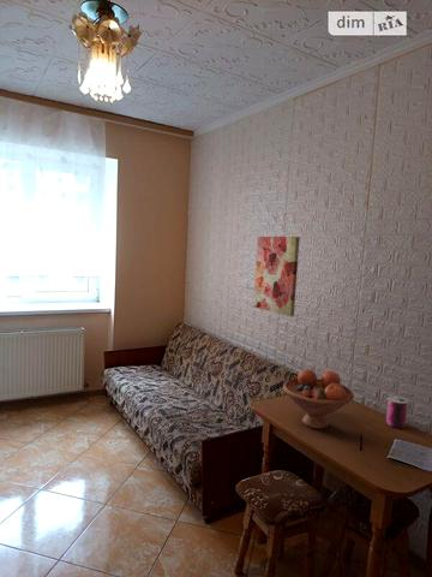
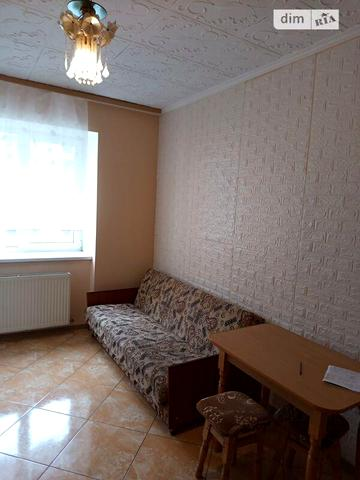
- can (396, 411)
- fruit bowl (317, 399)
- wall art (275, 274)
